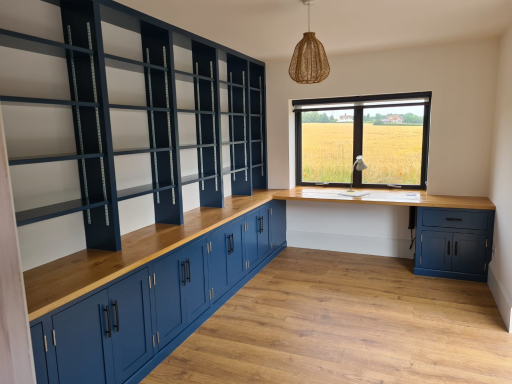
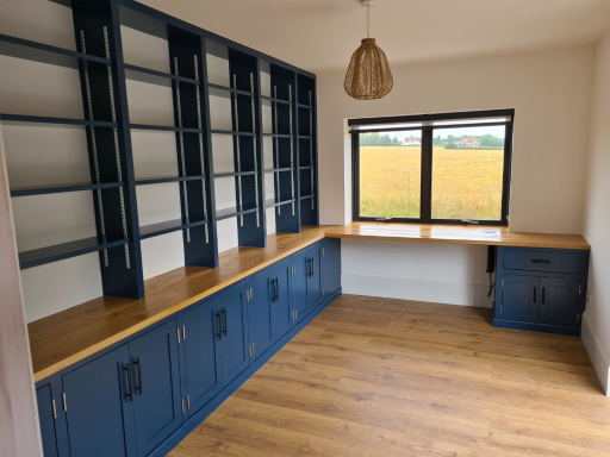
- desk lamp (352, 173)
